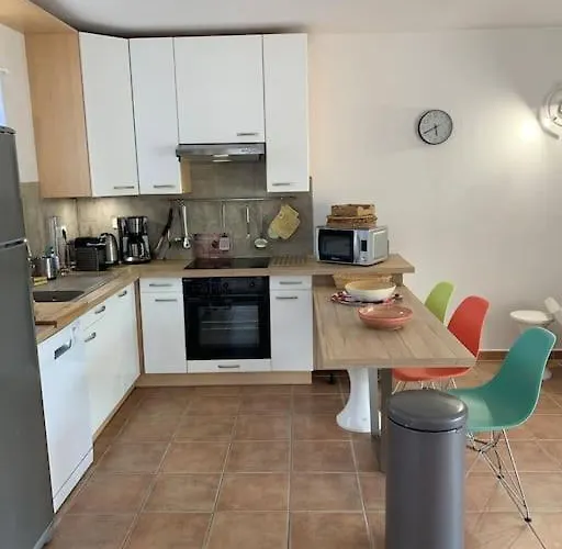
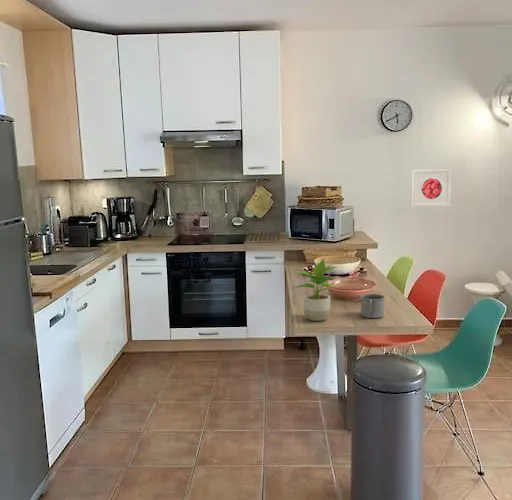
+ mug (372, 306)
+ potted plant (314, 288)
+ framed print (431, 188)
